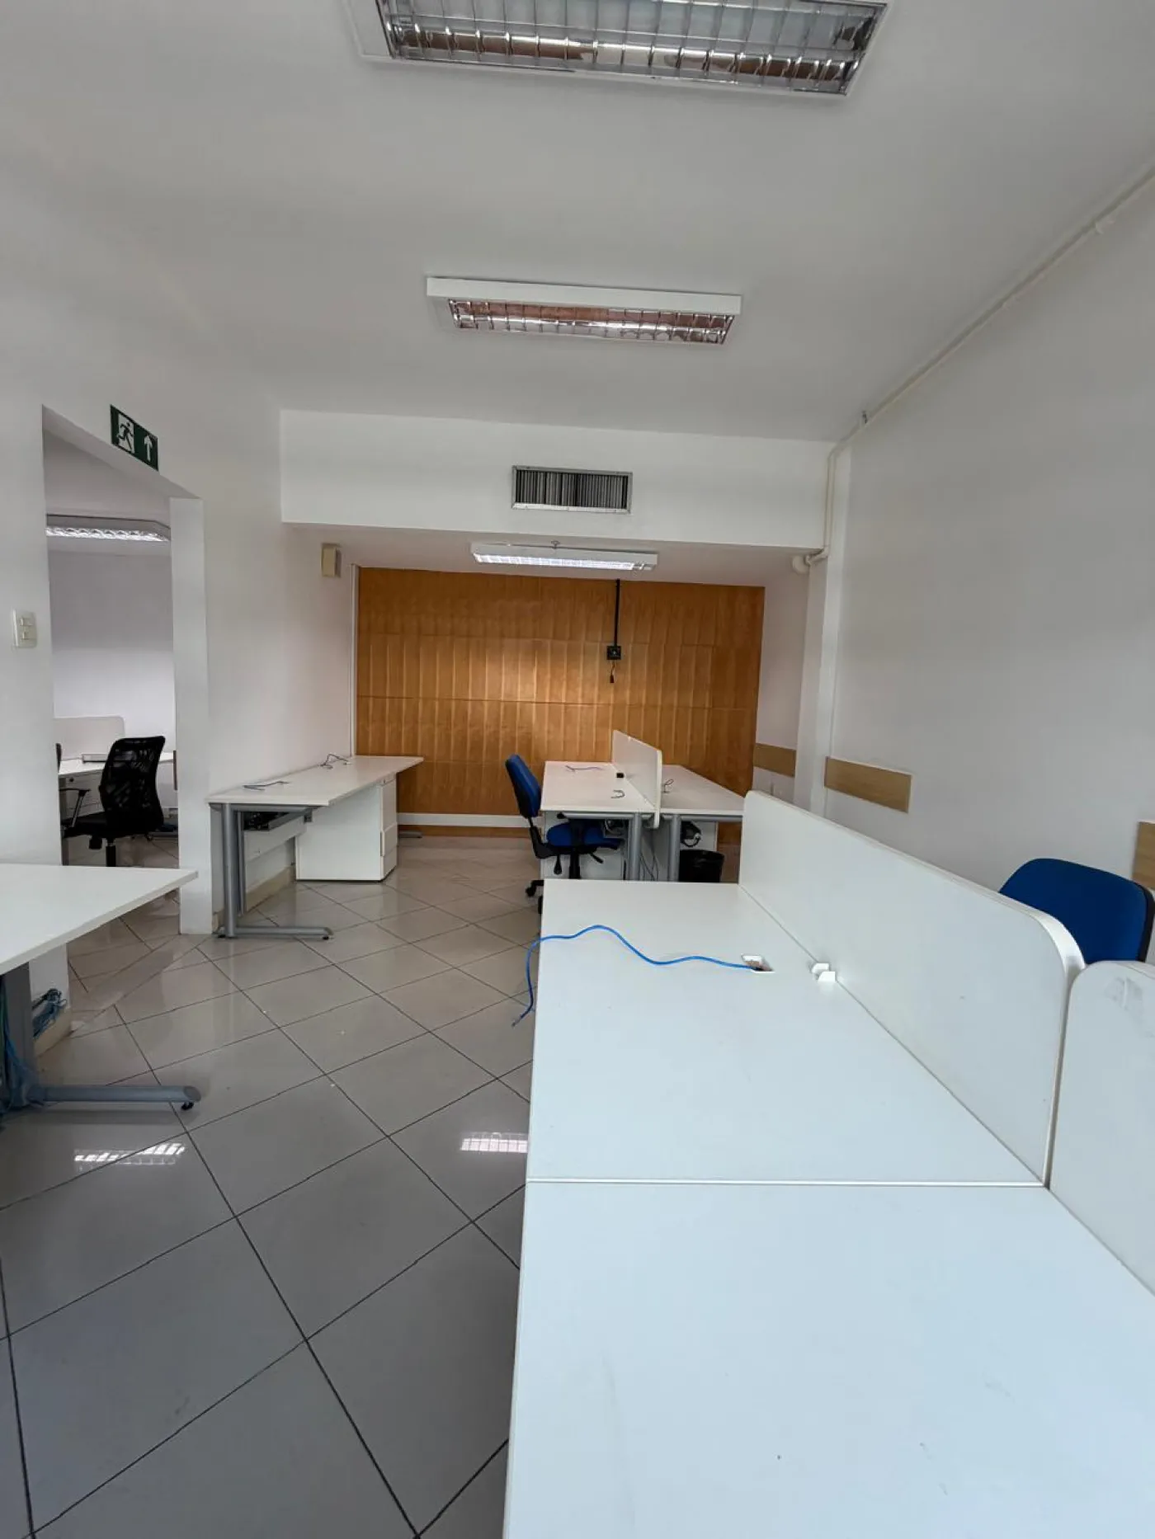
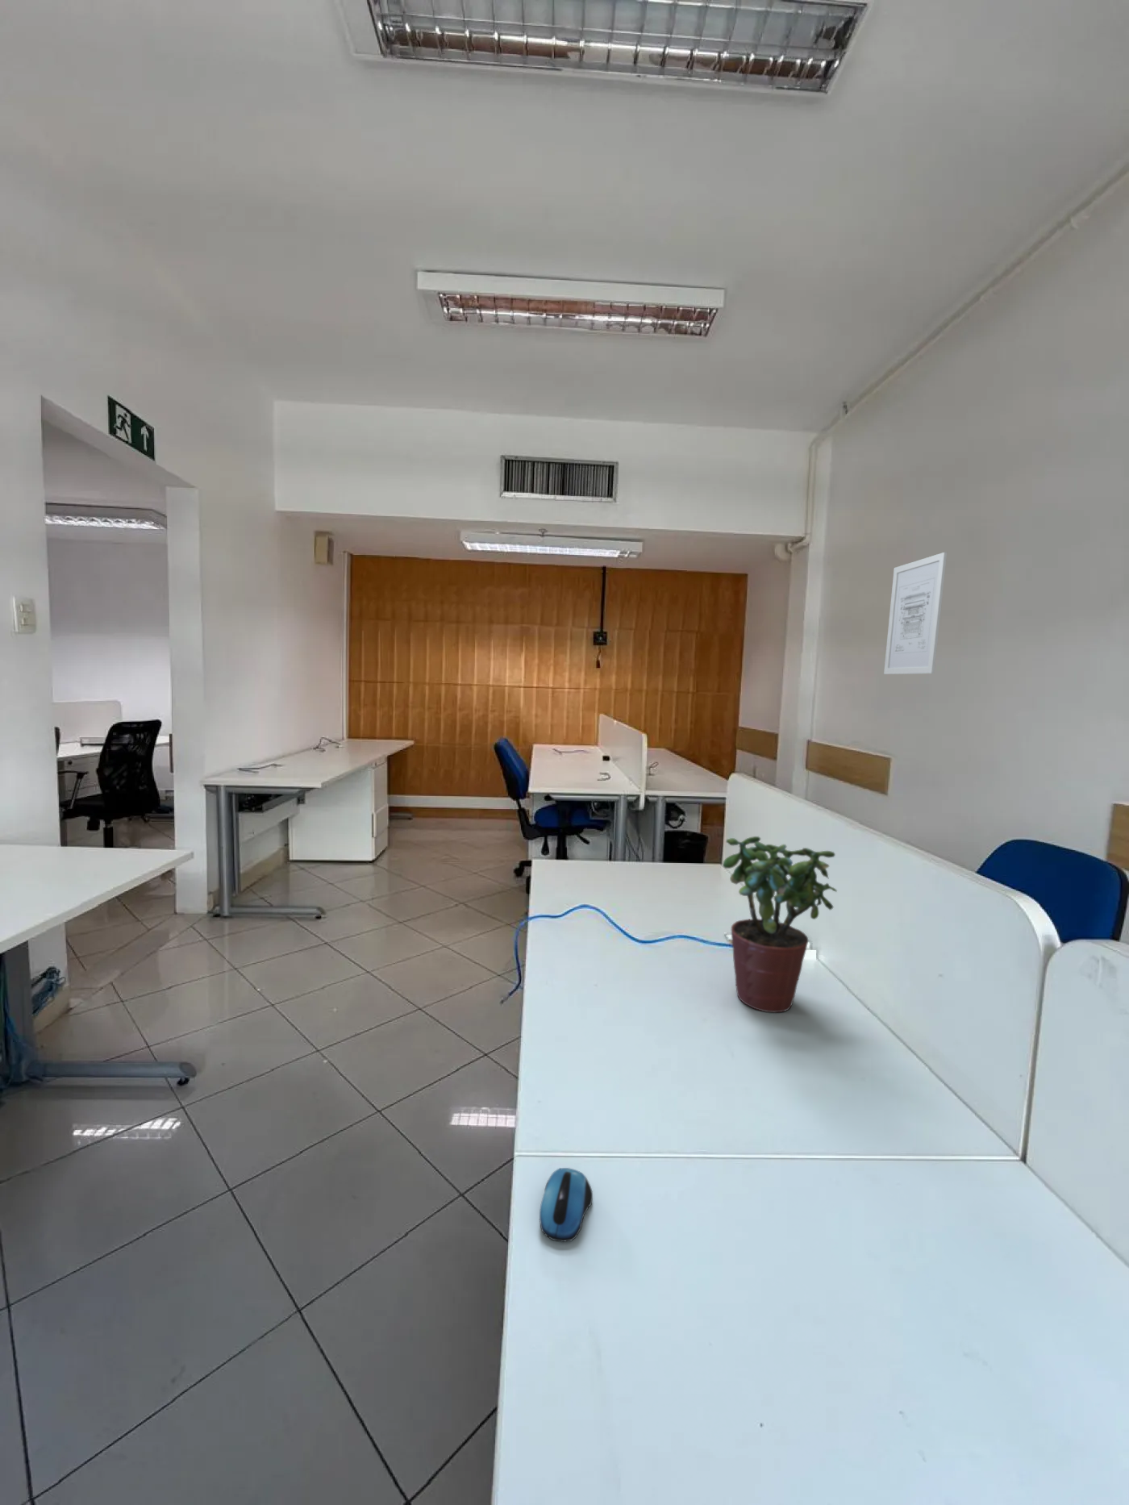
+ computer mouse (567, 1195)
+ wall art (913, 618)
+ potted plant (763, 916)
